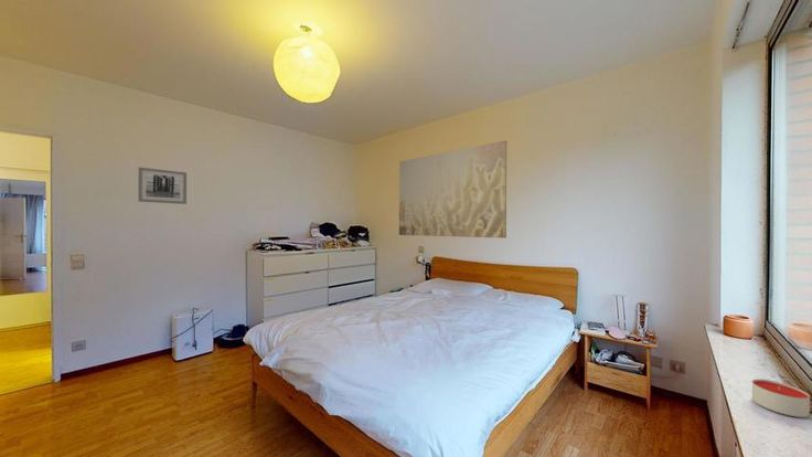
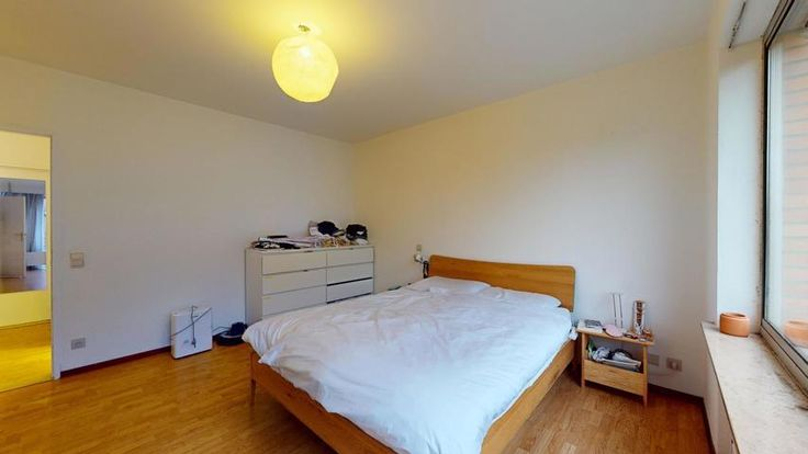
- wall art (163, 185)
- wall art (445, 194)
- candle (779, 396)
